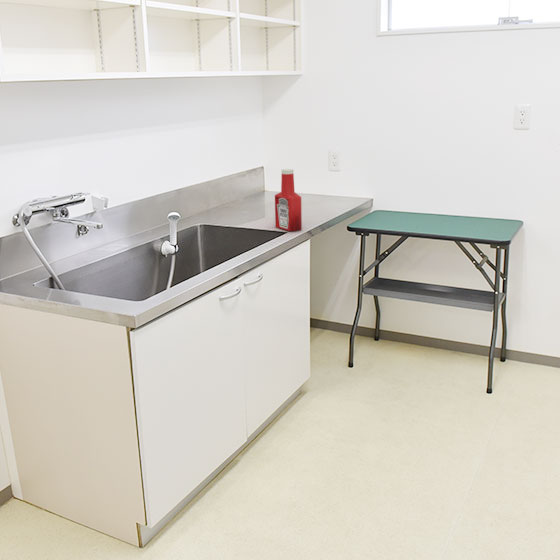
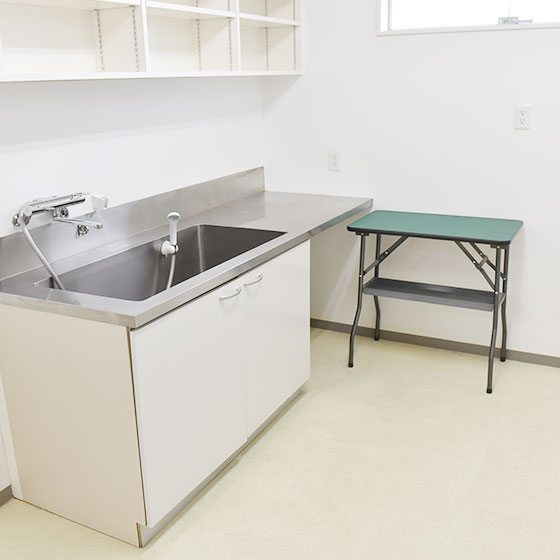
- soap bottle (287, 199)
